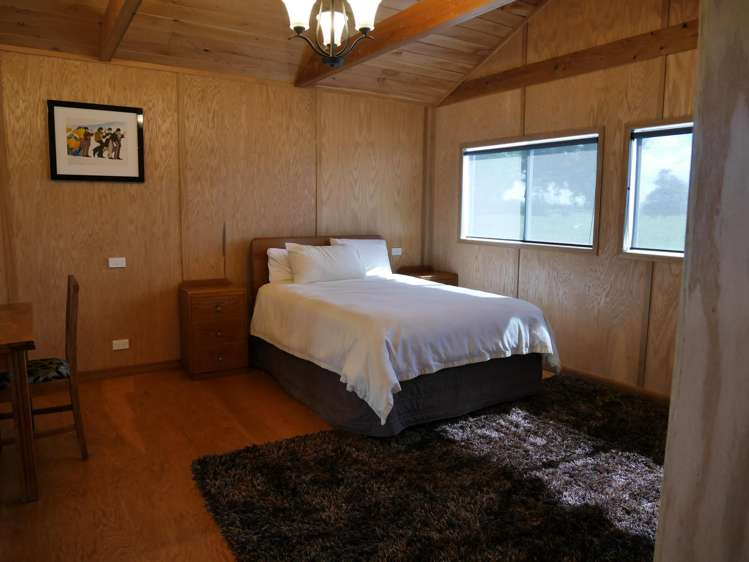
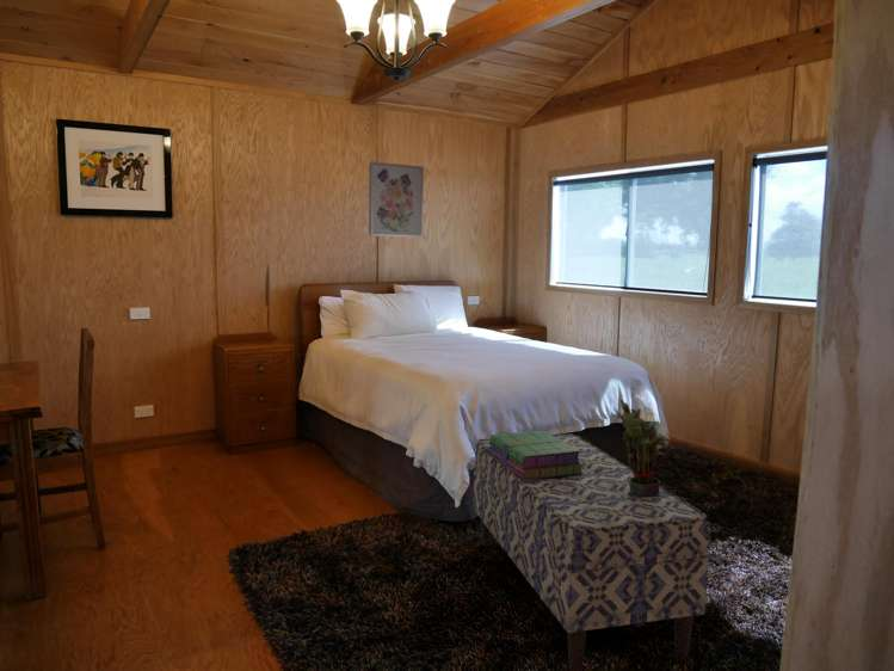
+ bench (571, 531)
+ stack of books (532, 453)
+ potted plant (642, 447)
+ wall art (396, 201)
